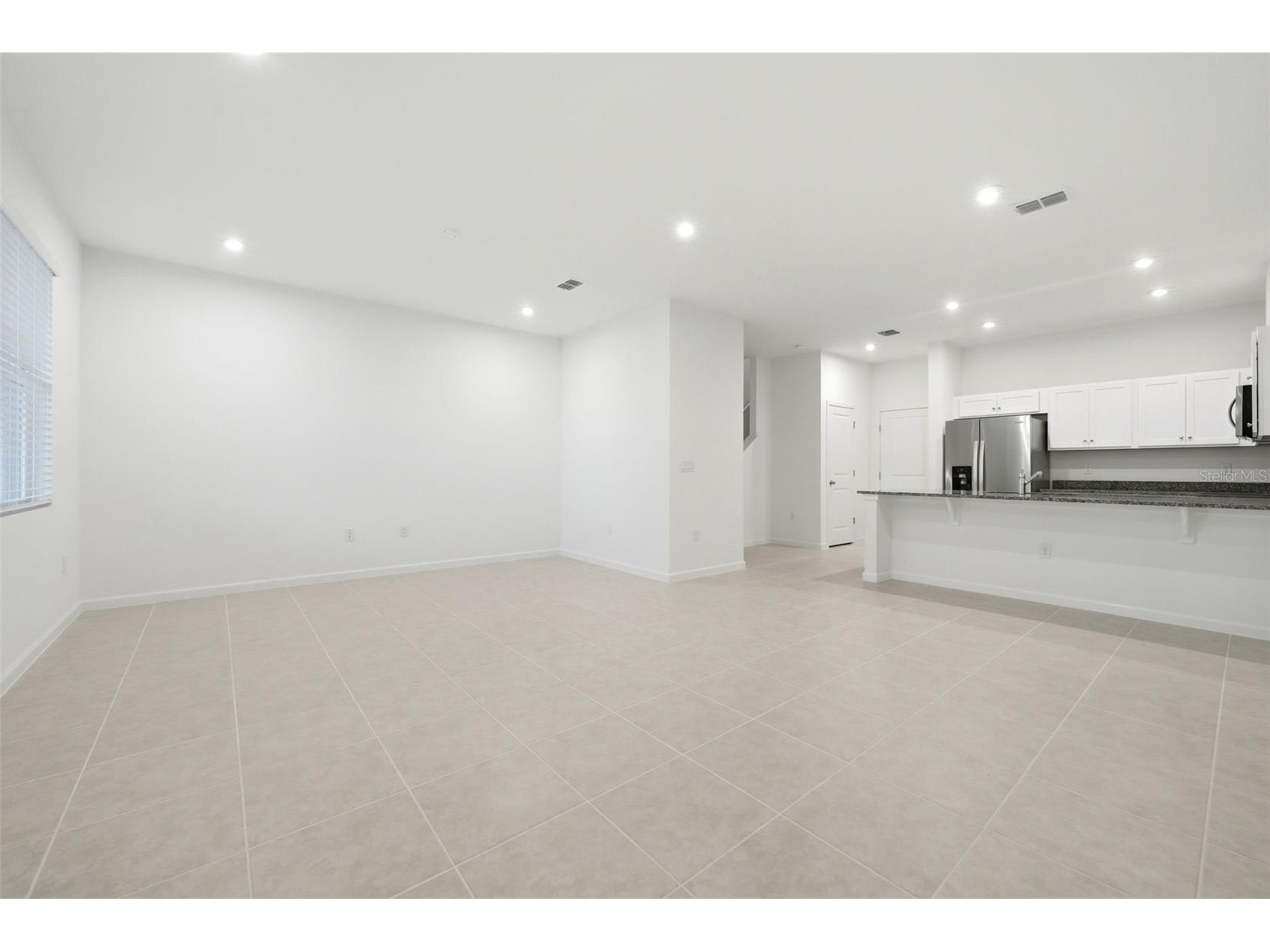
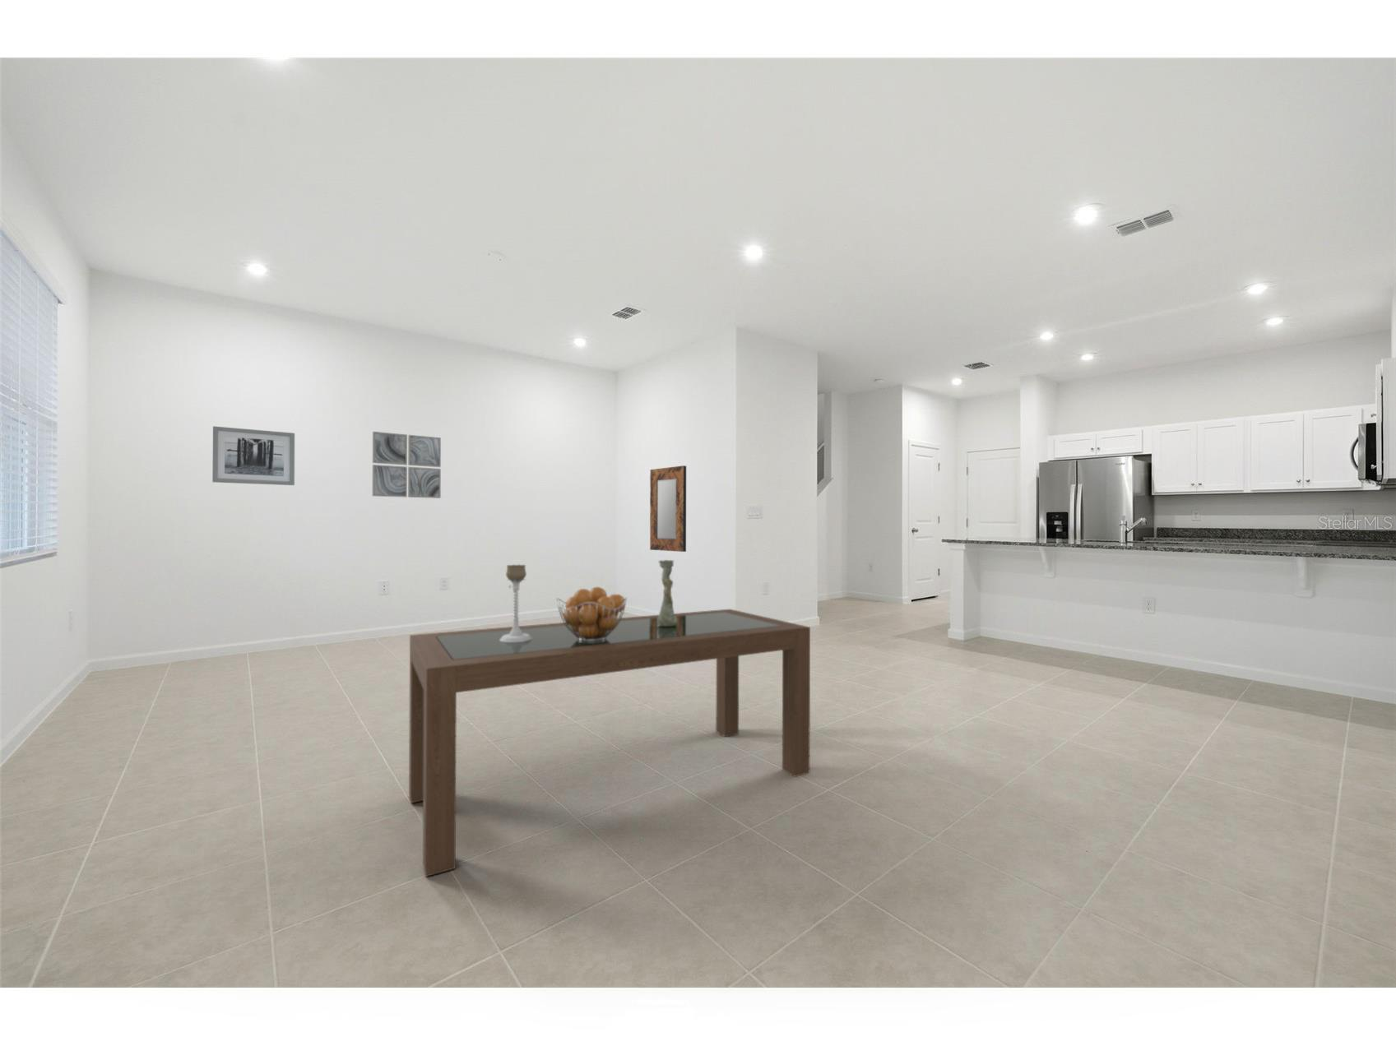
+ vase (667, 592)
+ wall art (255, 456)
+ fruit basket (591, 613)
+ dining table (613, 671)
+ candle holder (516, 601)
+ home mirror (667, 509)
+ wall art (408, 465)
